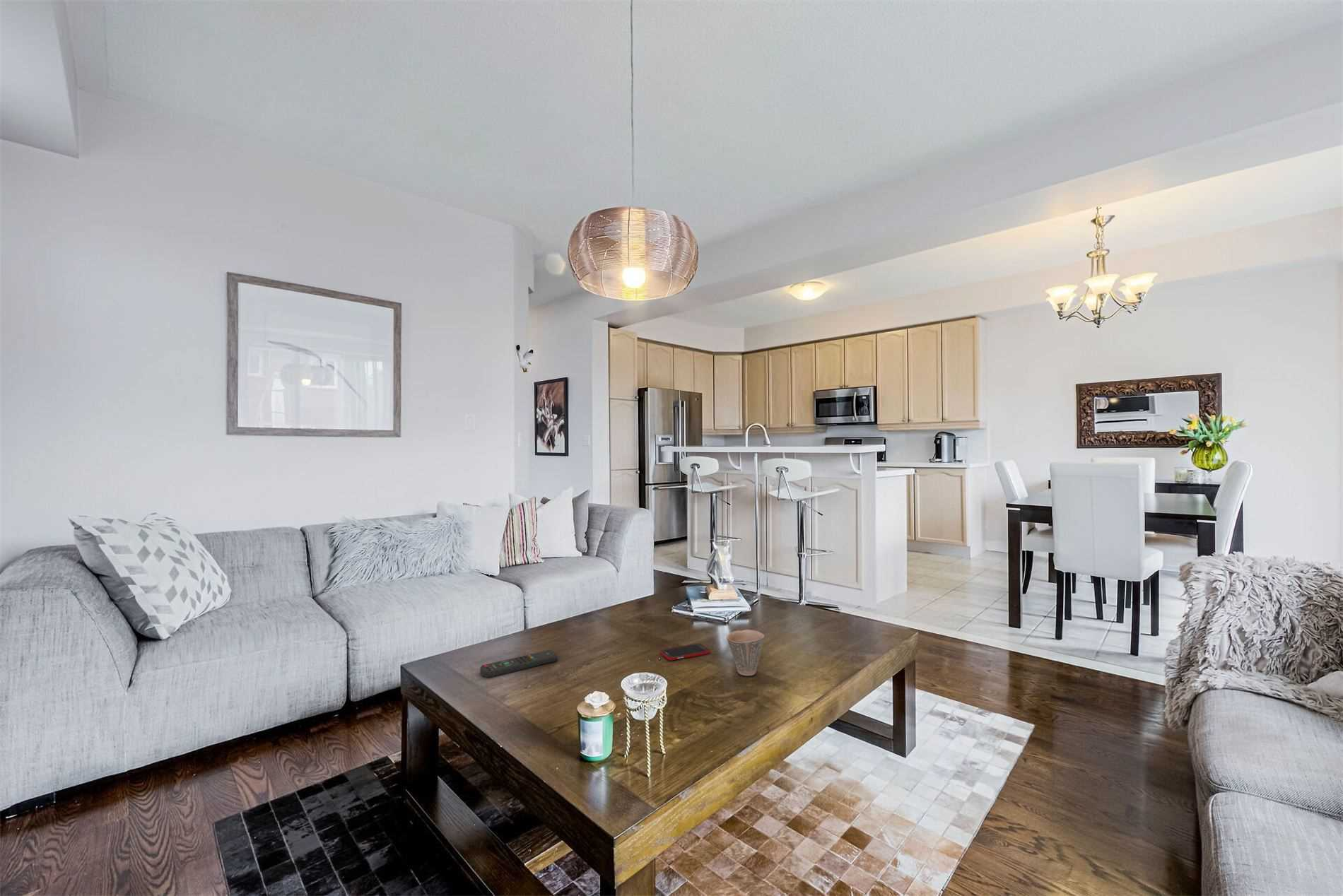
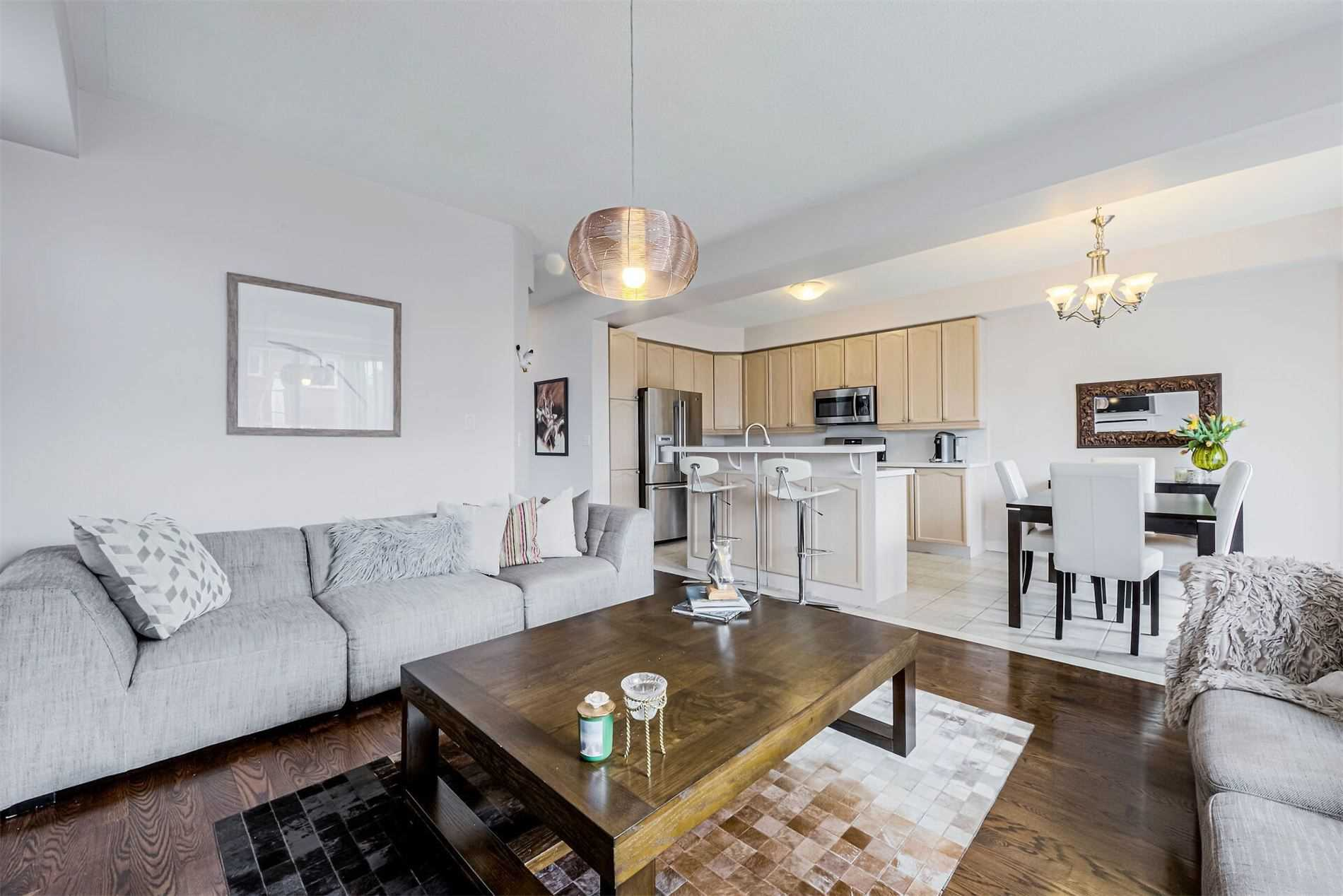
- remote control (520, 663)
- cell phone (685, 652)
- cup (745, 654)
